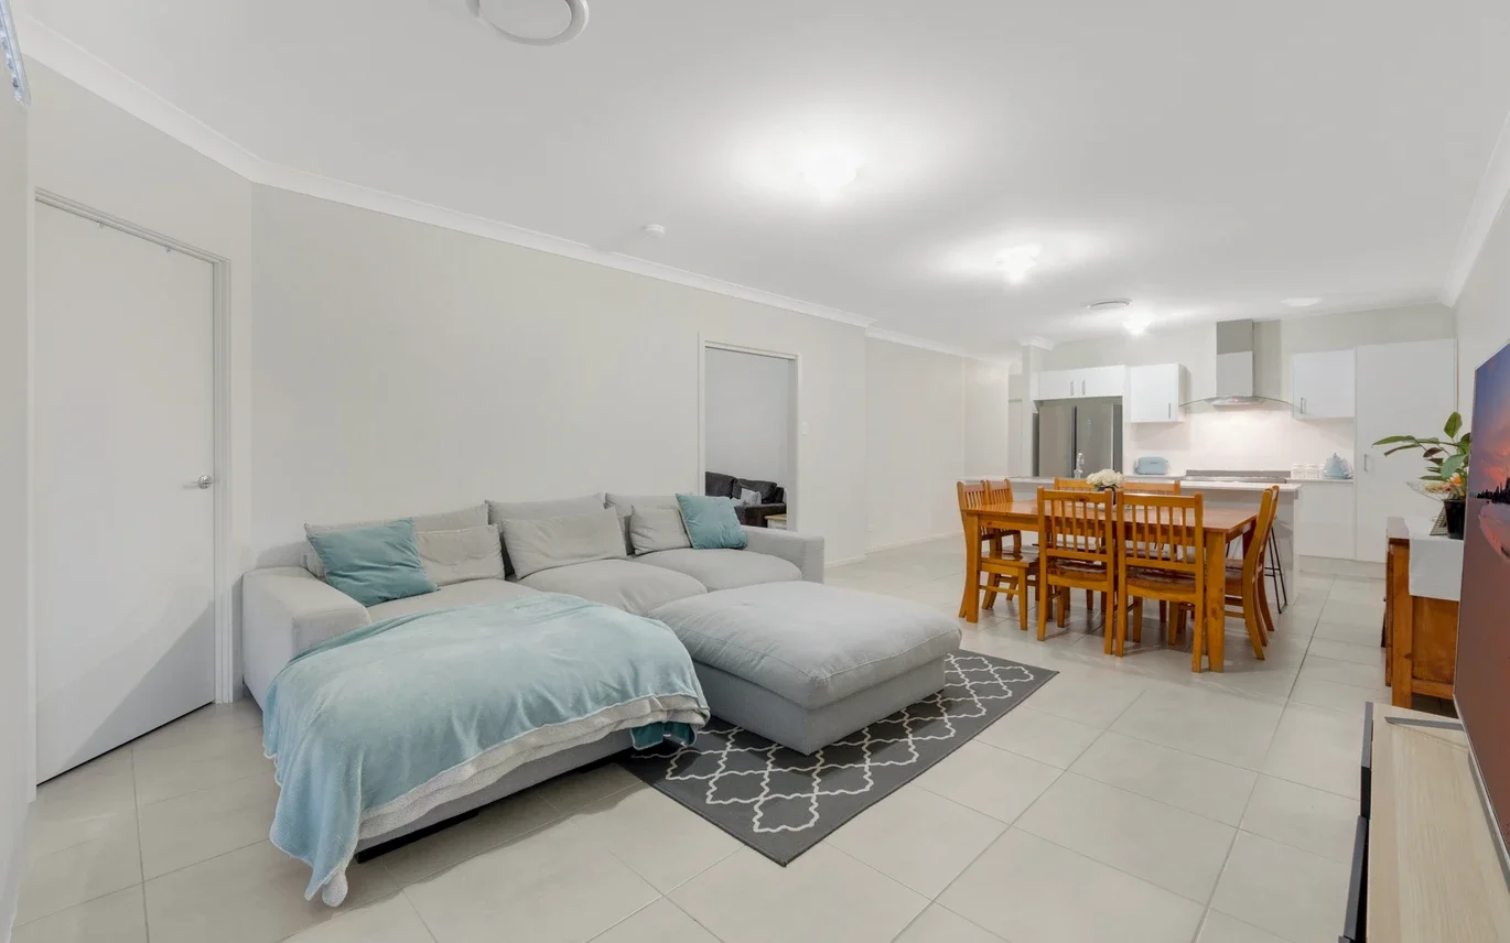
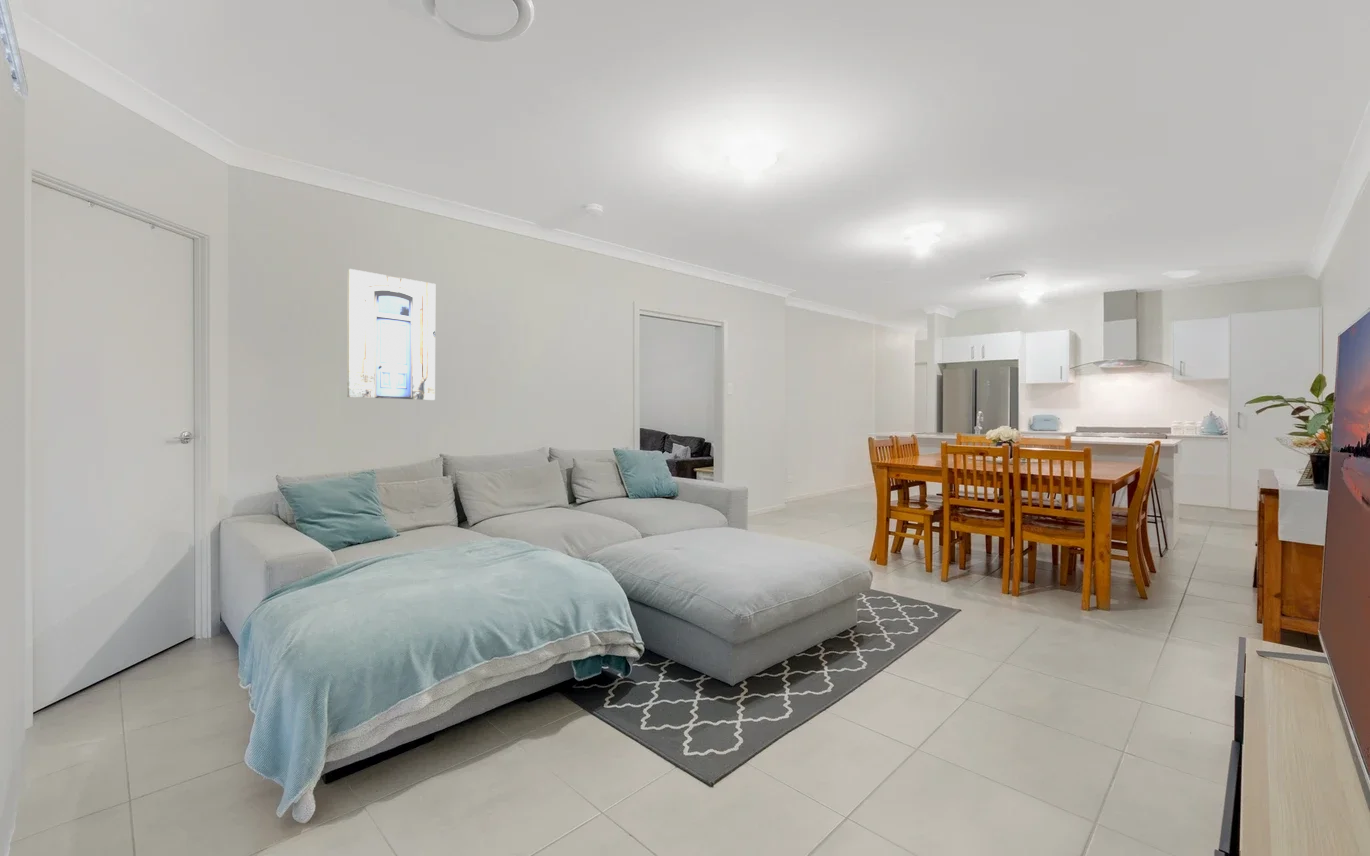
+ wall art (393, 338)
